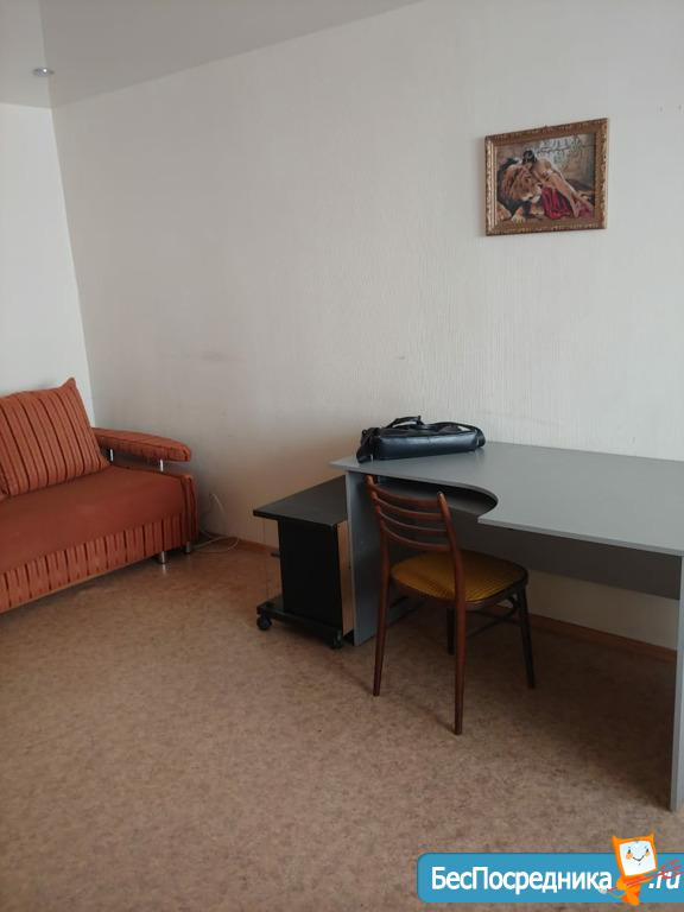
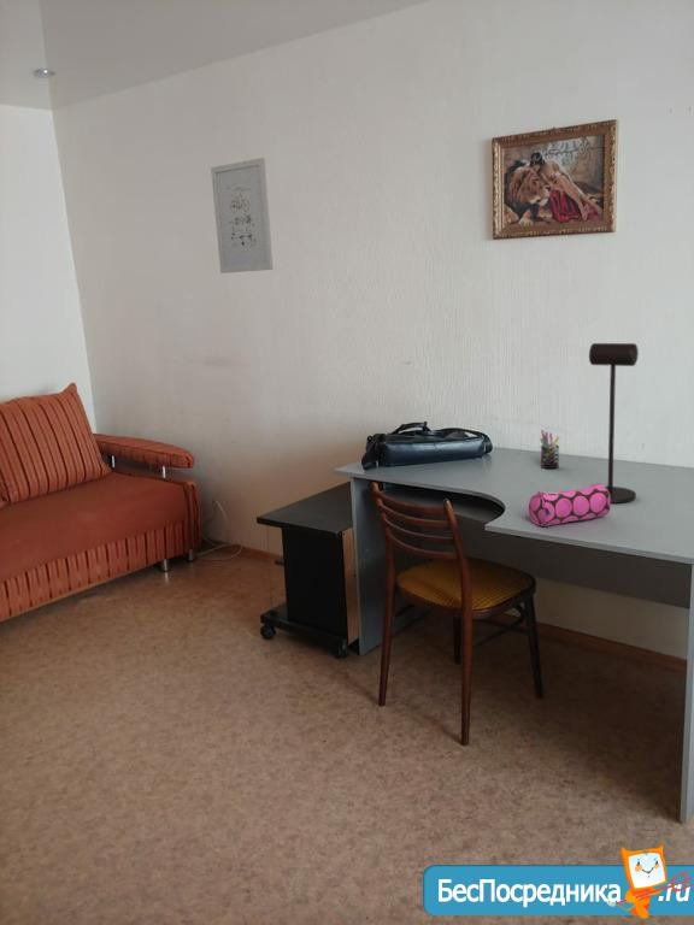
+ desk lamp (611, 422)
+ pen holder (547, 448)
+ pencil case (570, 502)
+ wall art (241, 218)
